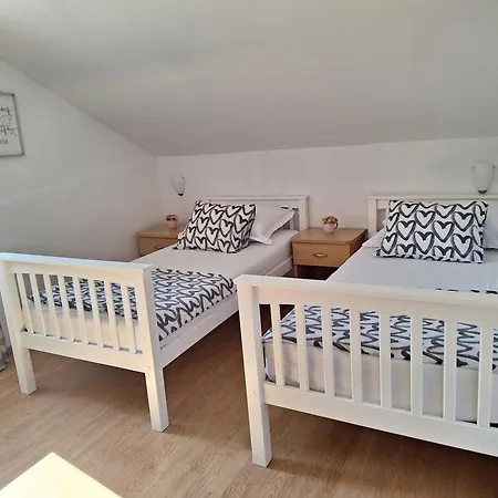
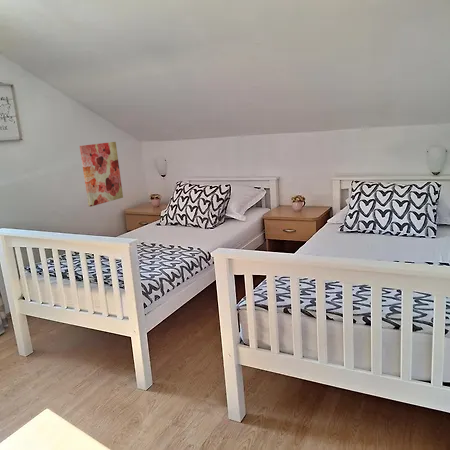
+ wall art (102, 173)
